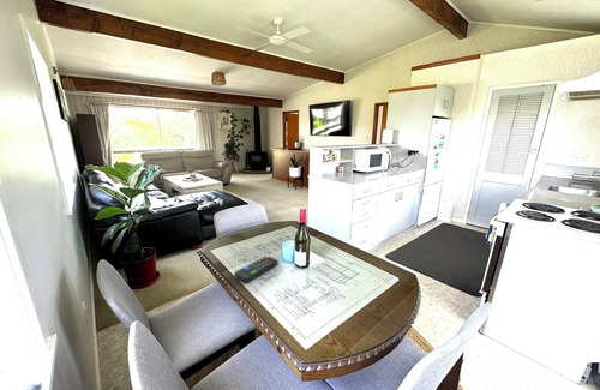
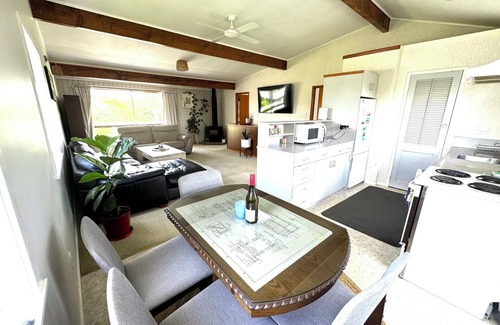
- remote control (257, 268)
